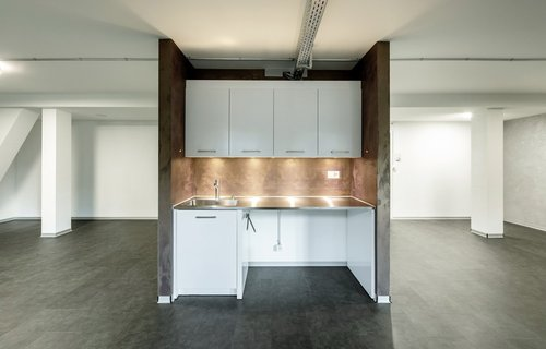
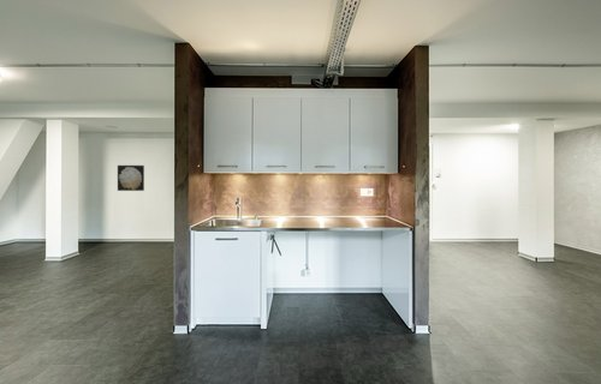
+ wall art (130, 178)
